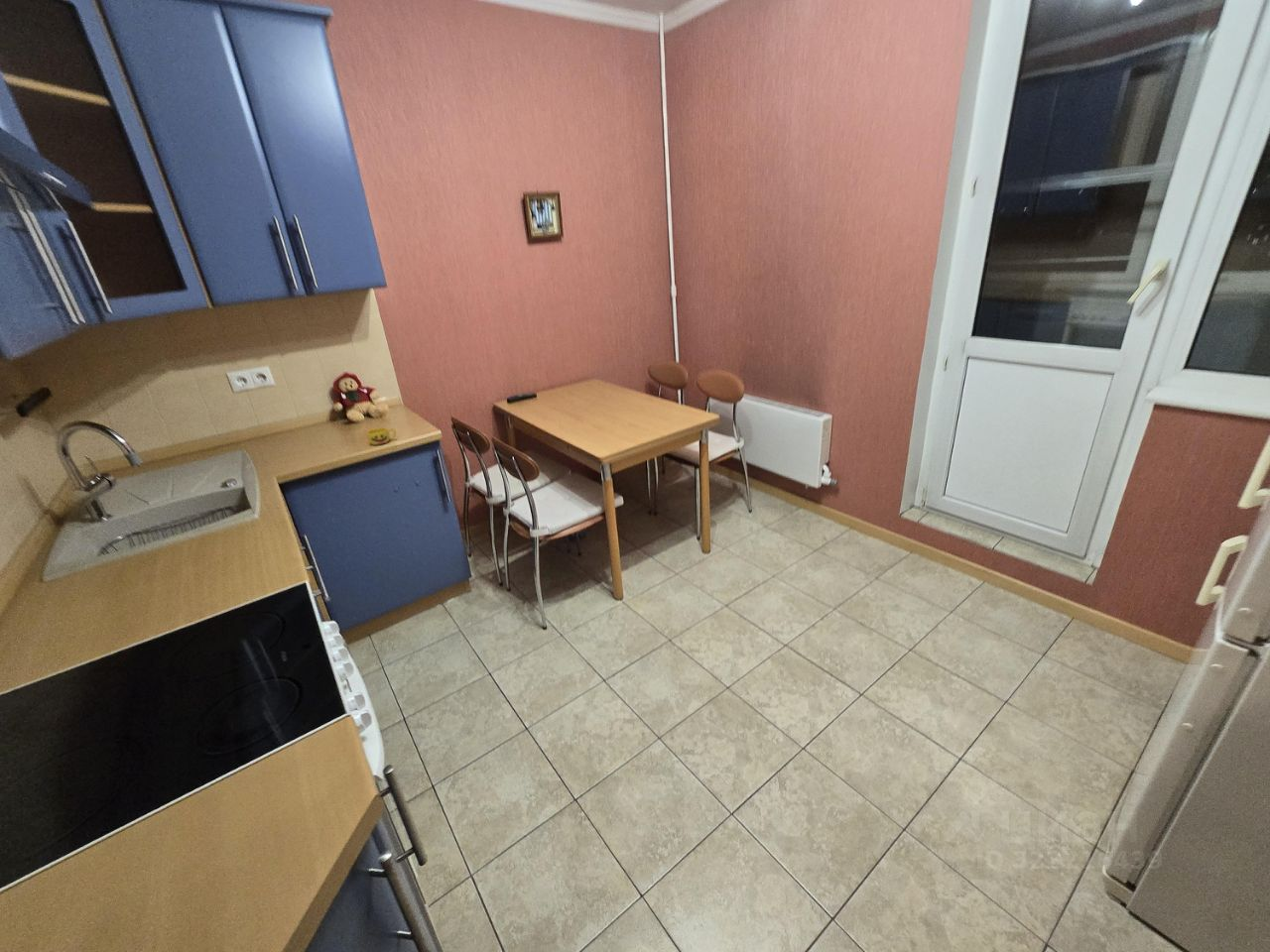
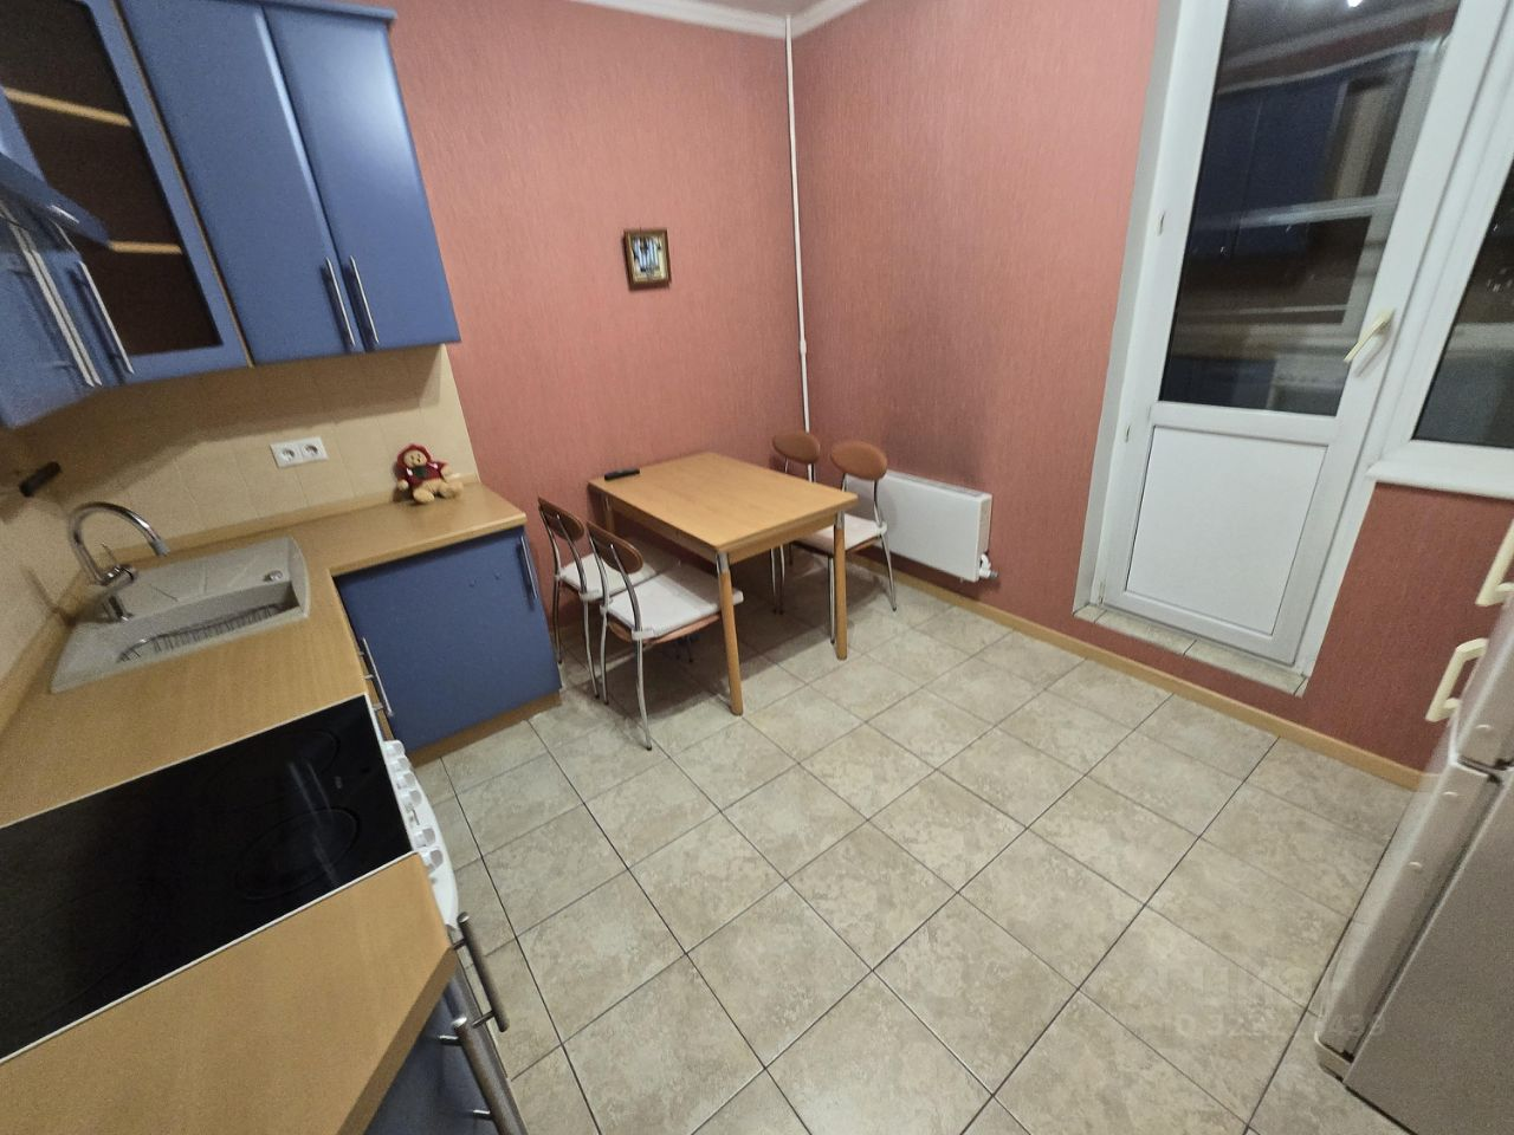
- cup (381, 435)
